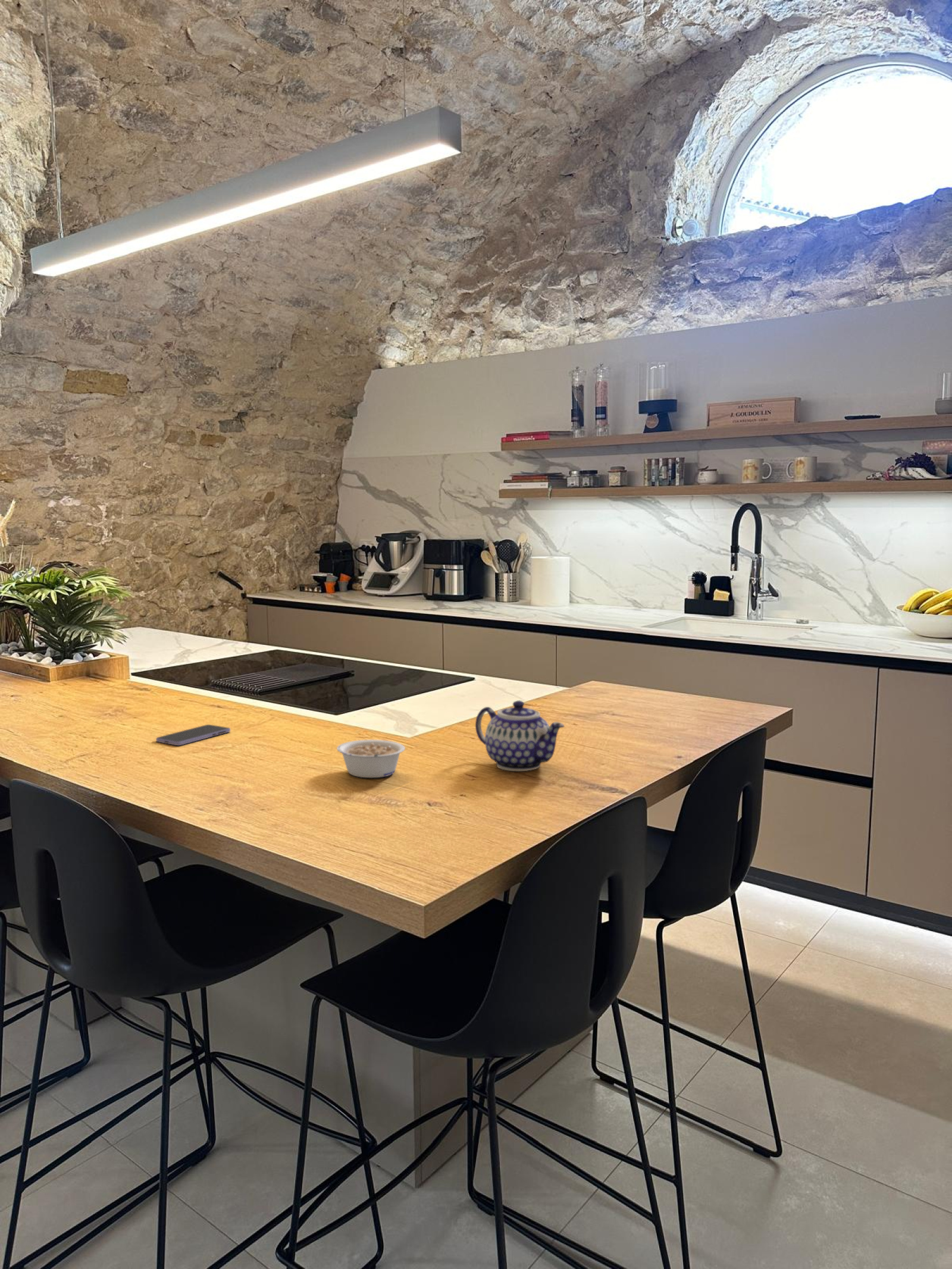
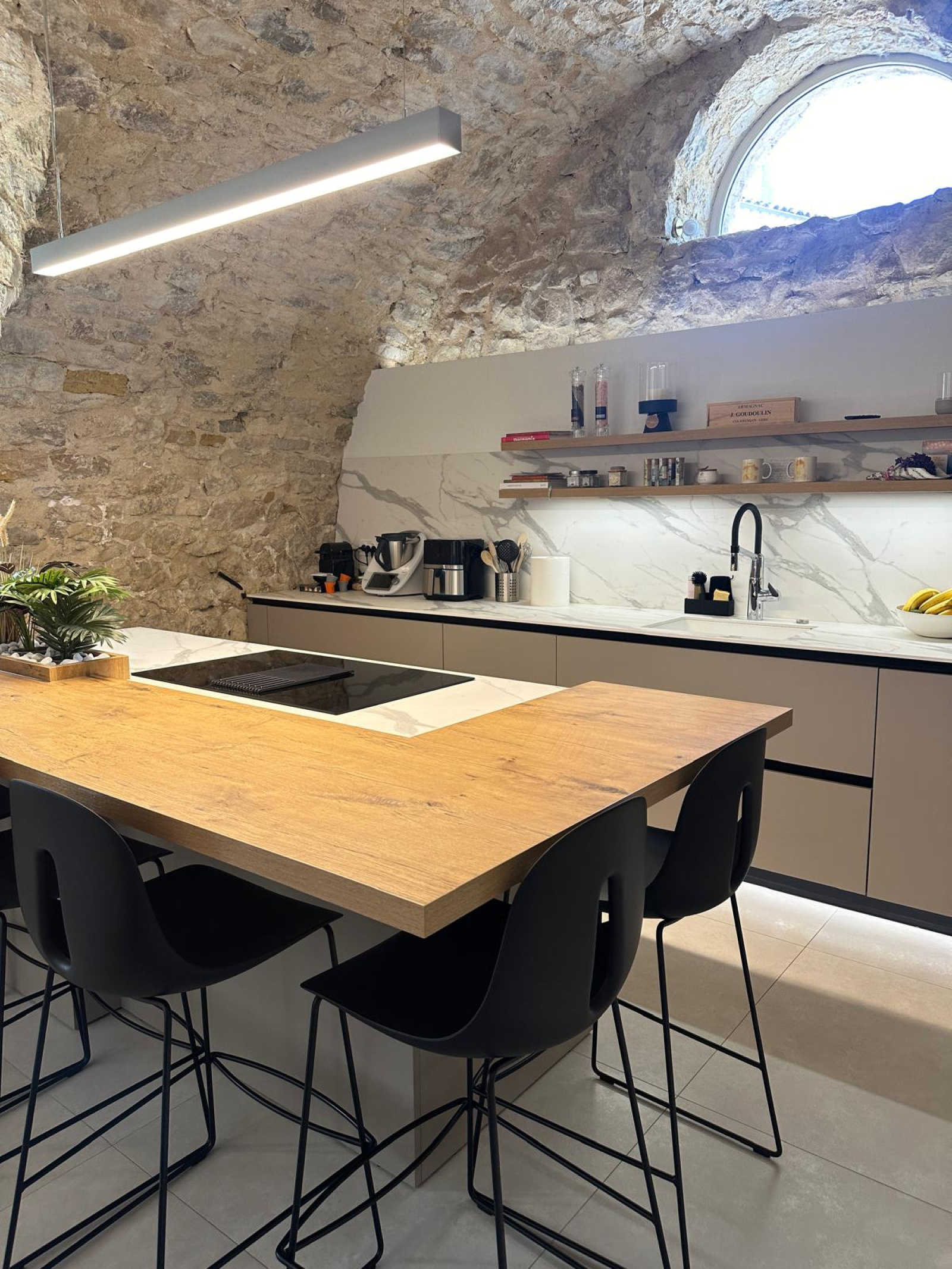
- teapot (518, 733)
- smartphone (194, 734)
- legume (372, 757)
